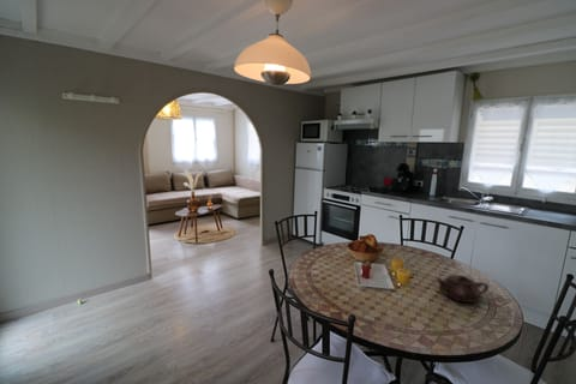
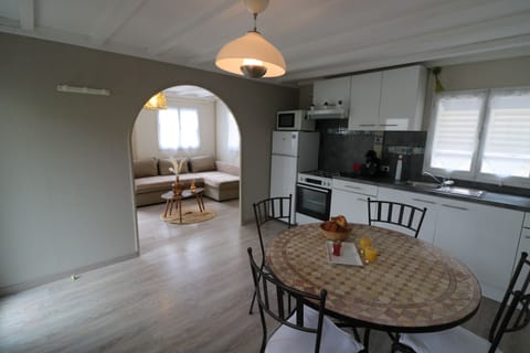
- teapot (461, 286)
